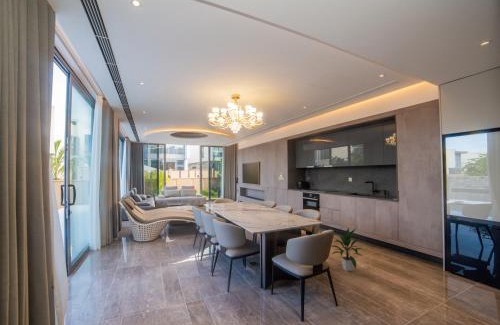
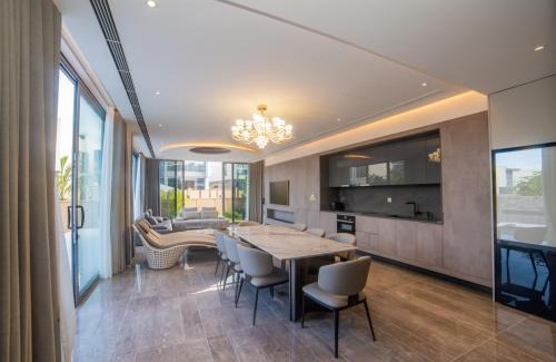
- indoor plant (347, 249)
